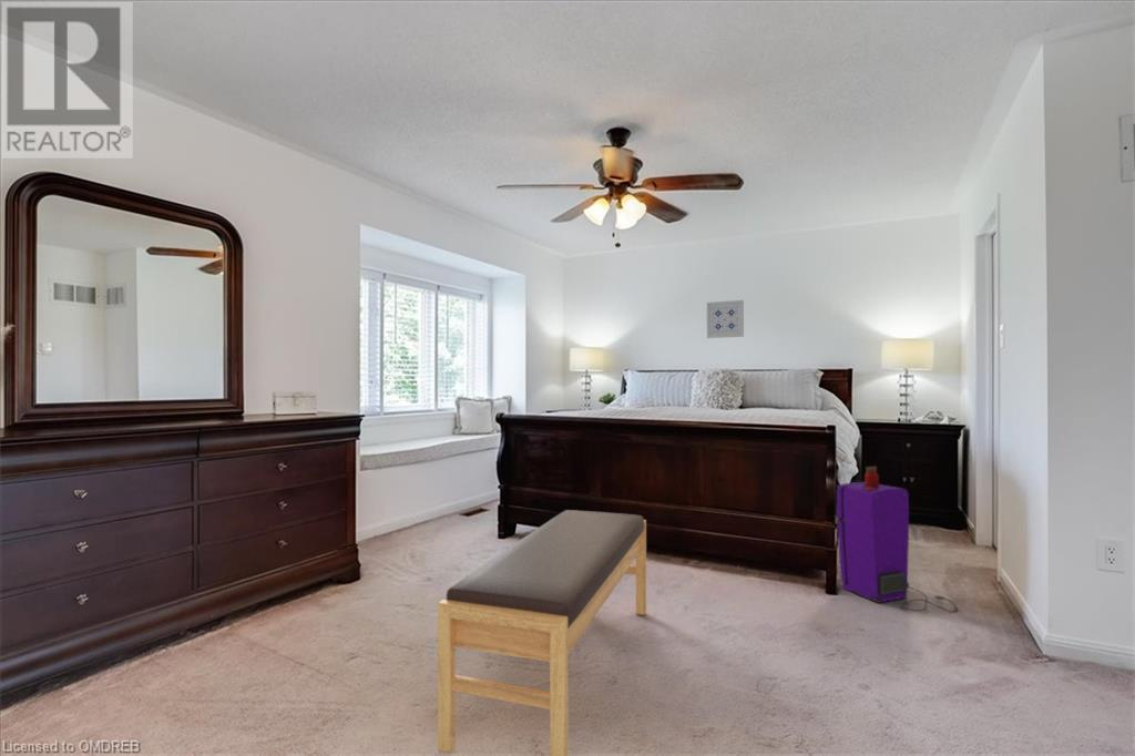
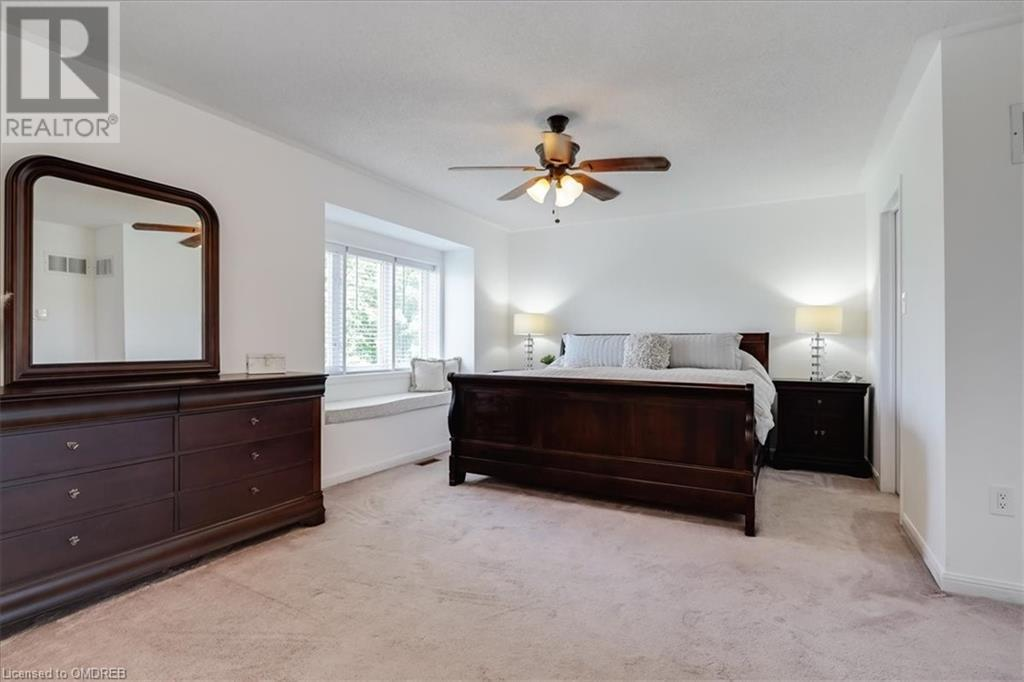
- wall art (725, 319)
- air purifier (893, 533)
- bench (565, 604)
